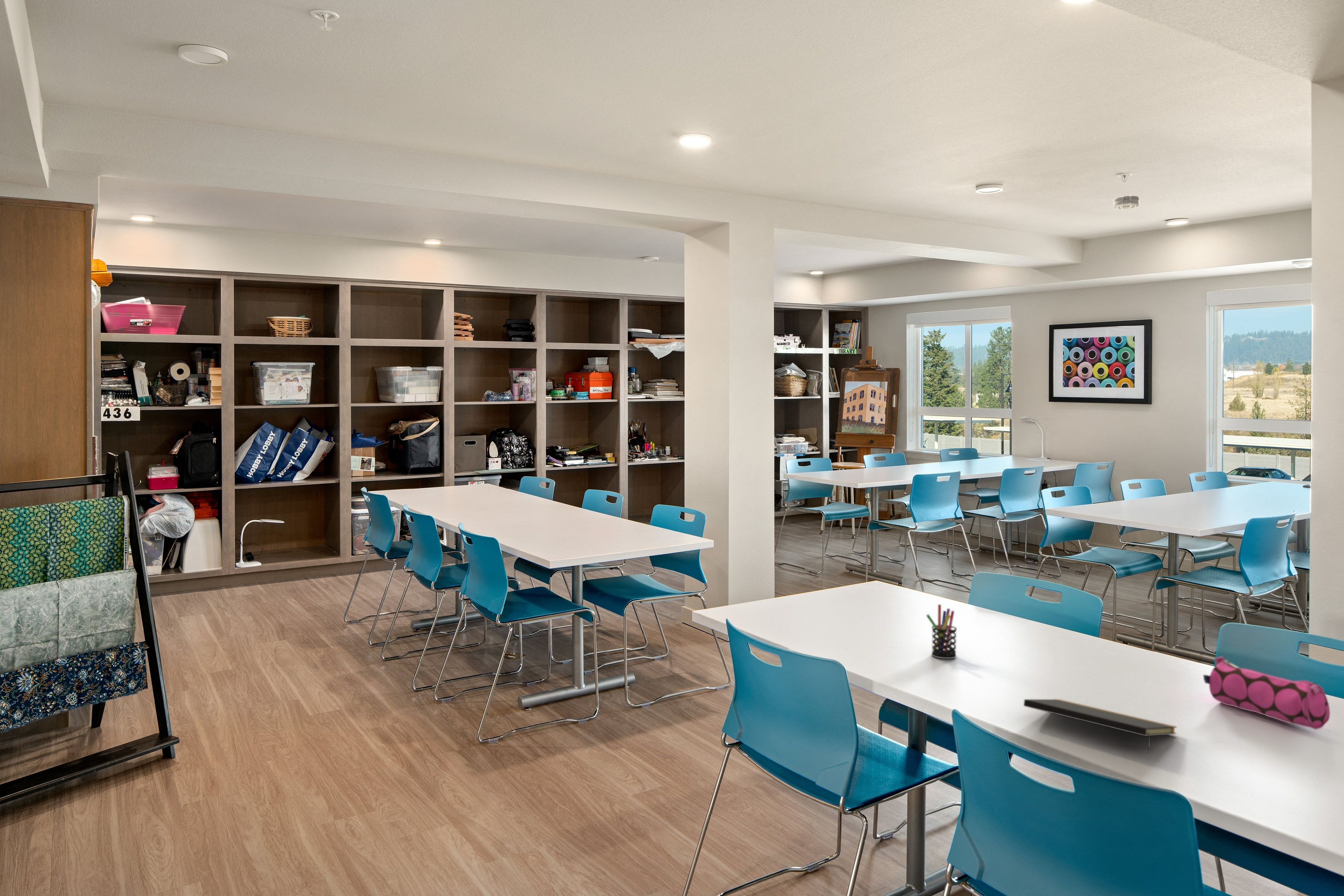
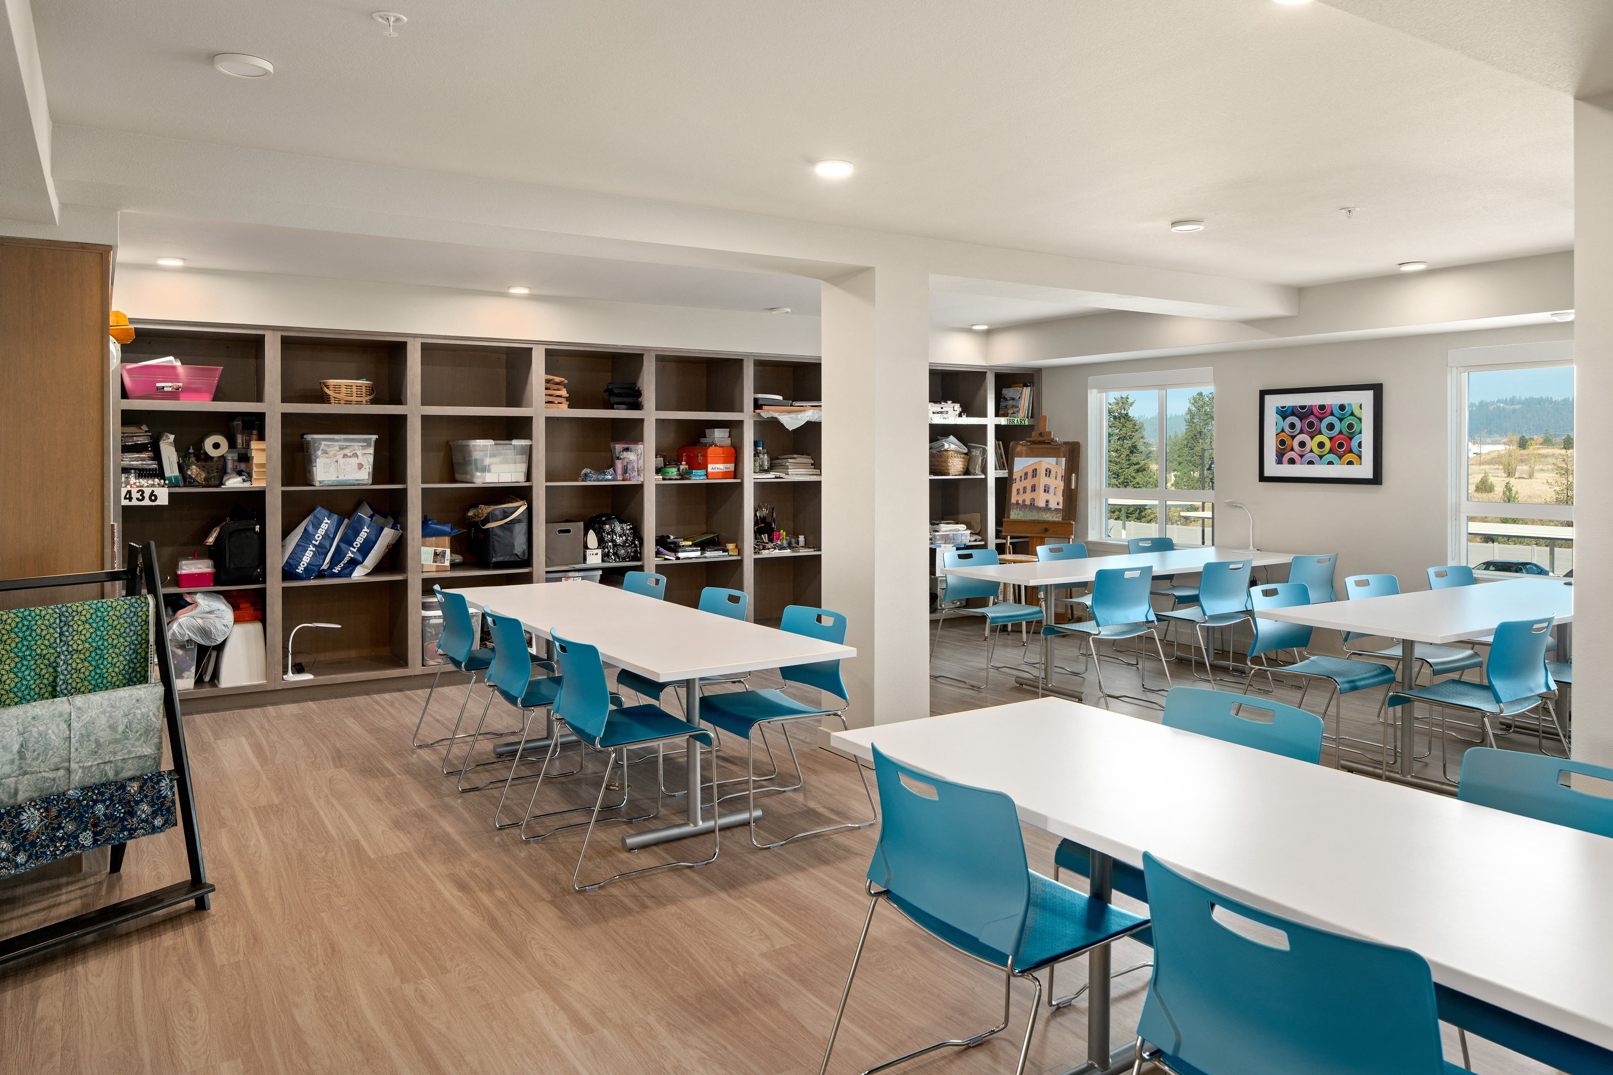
- pen holder (941, 631)
- smoke detector (1126, 202)
- notepad (1099, 716)
- pencil case (1267, 691)
